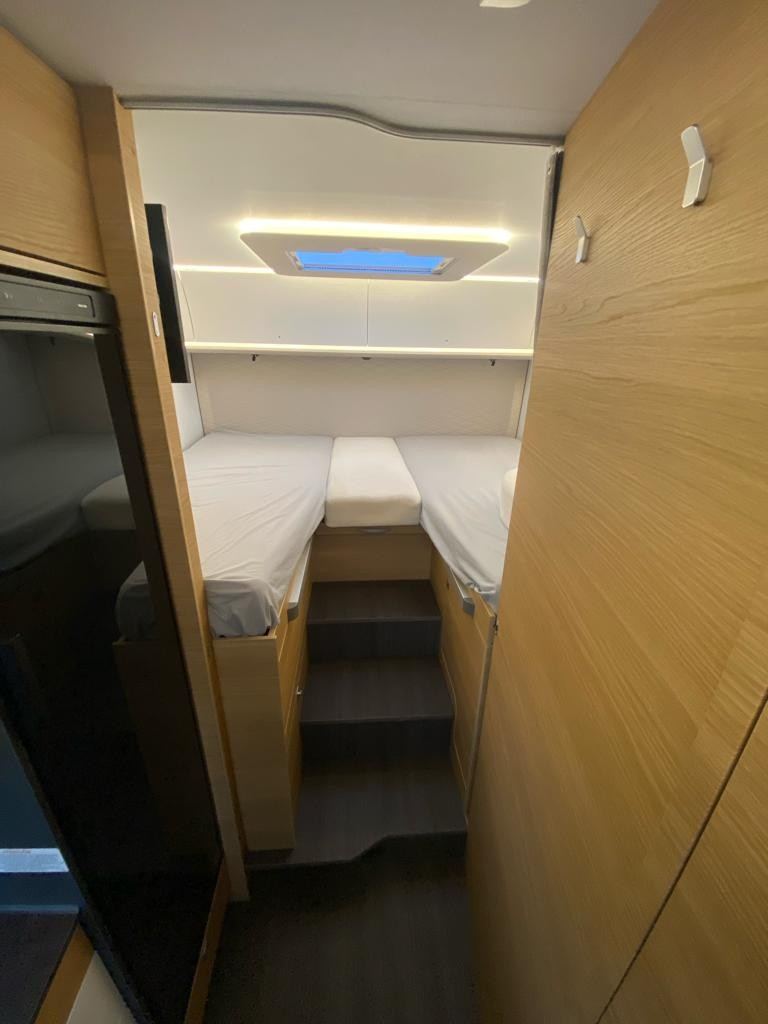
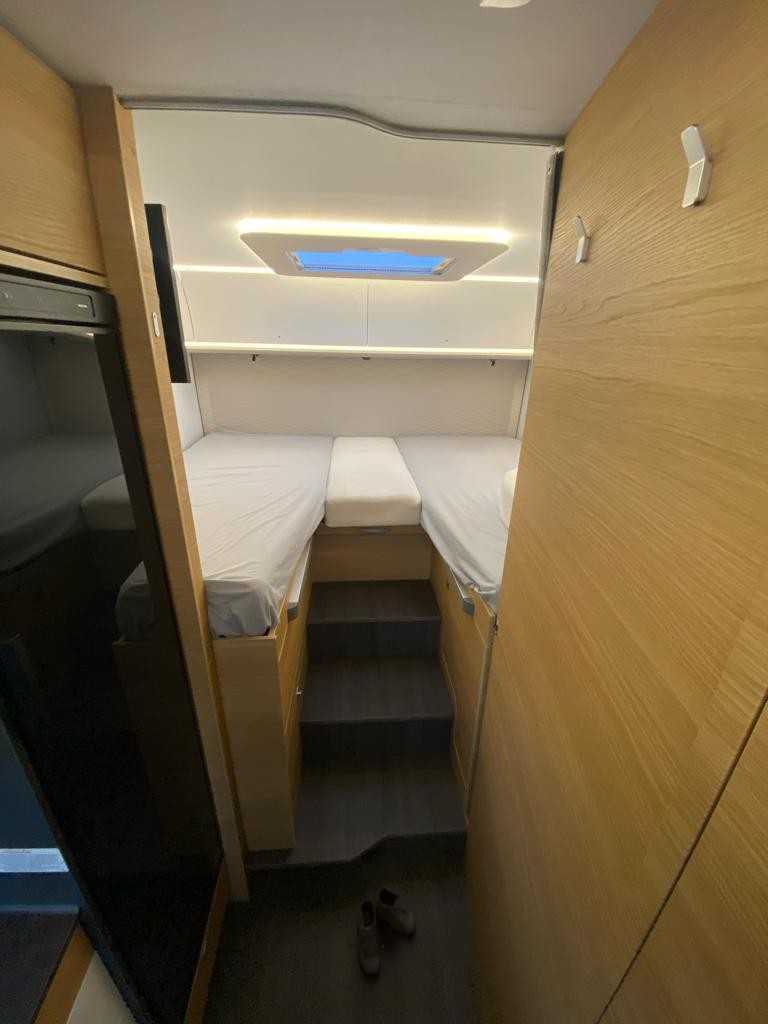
+ boots (382, 920)
